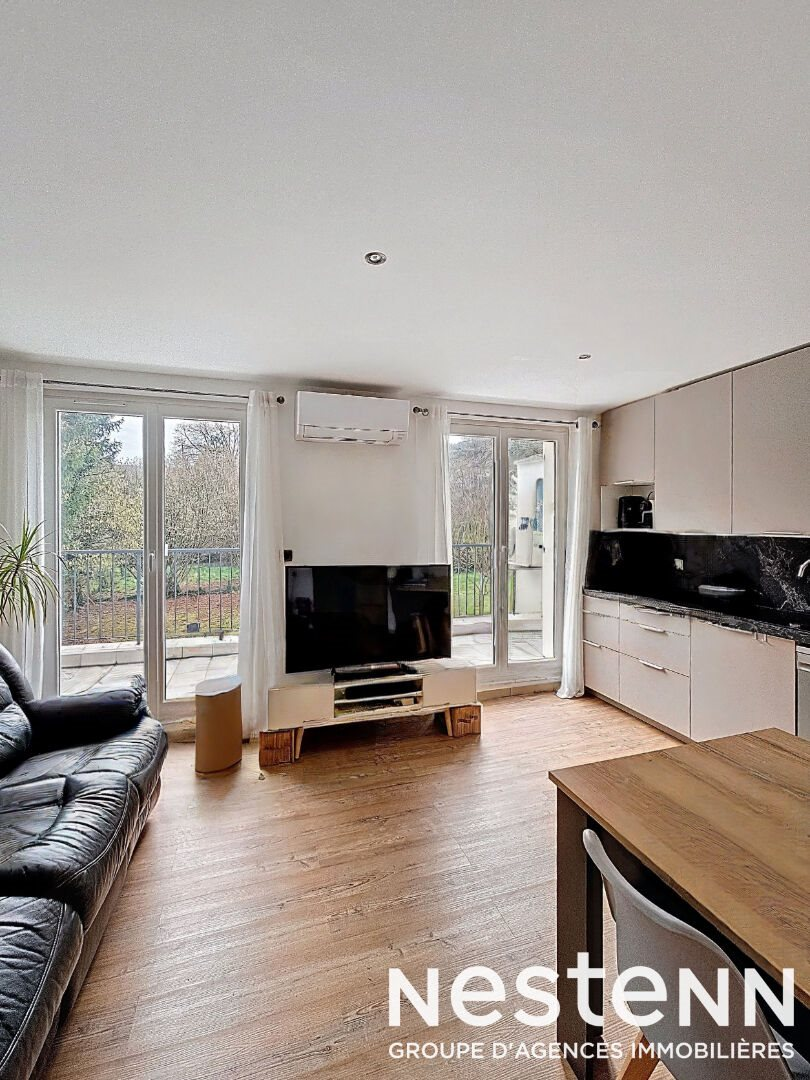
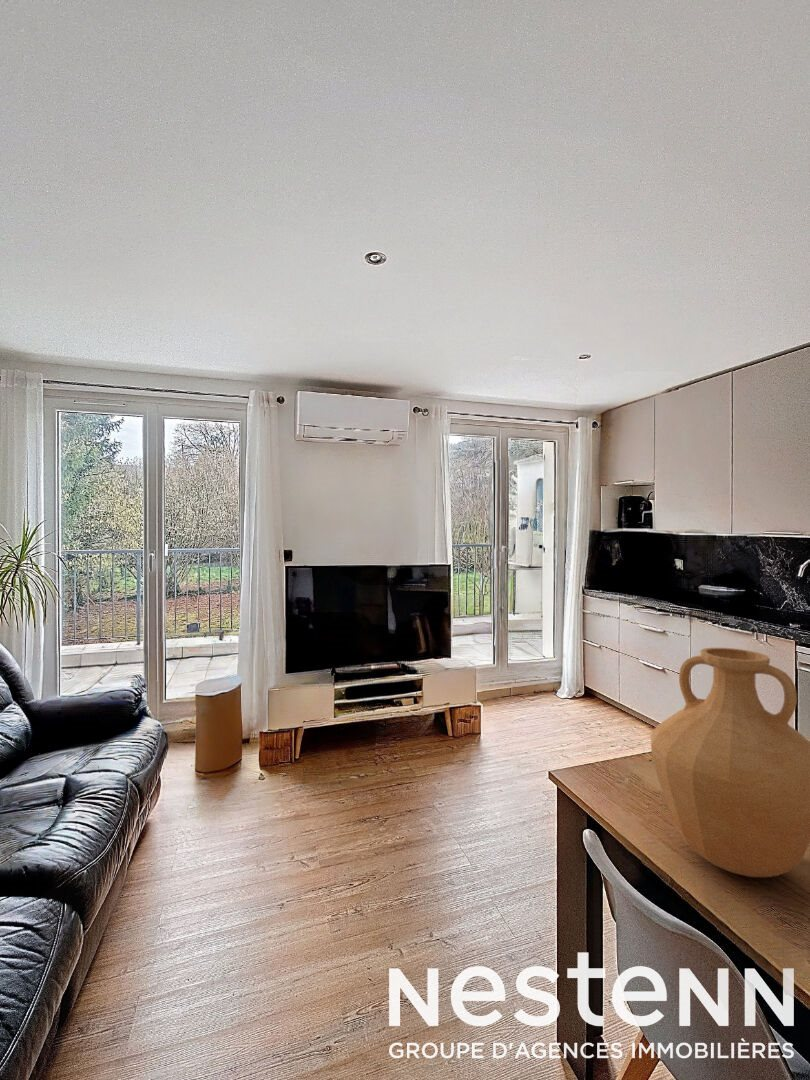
+ vase (734, 756)
